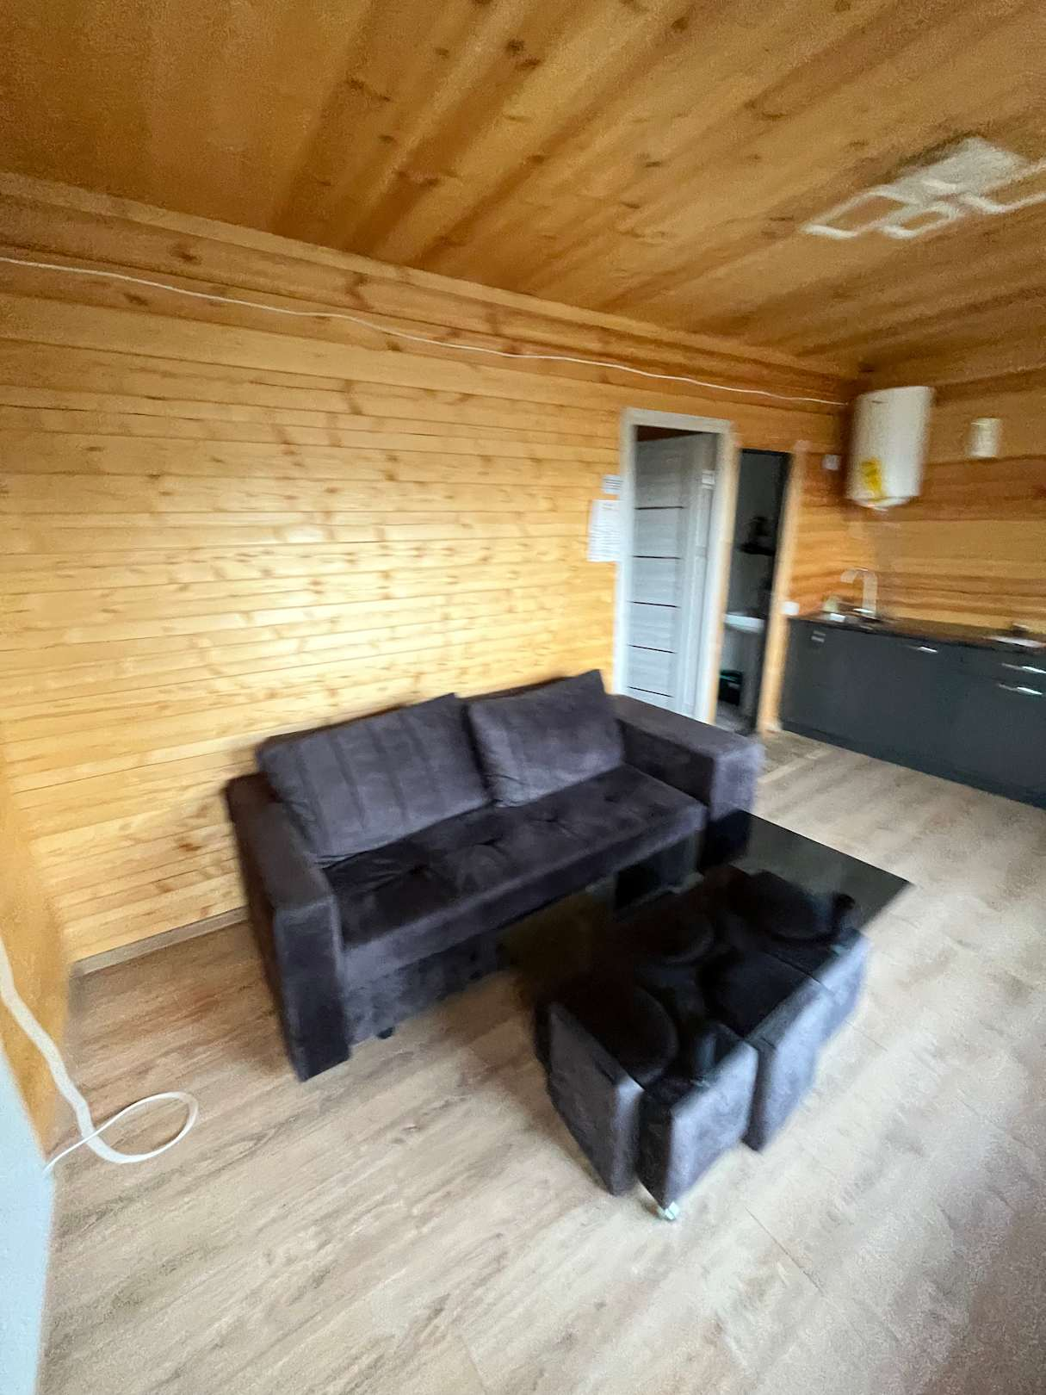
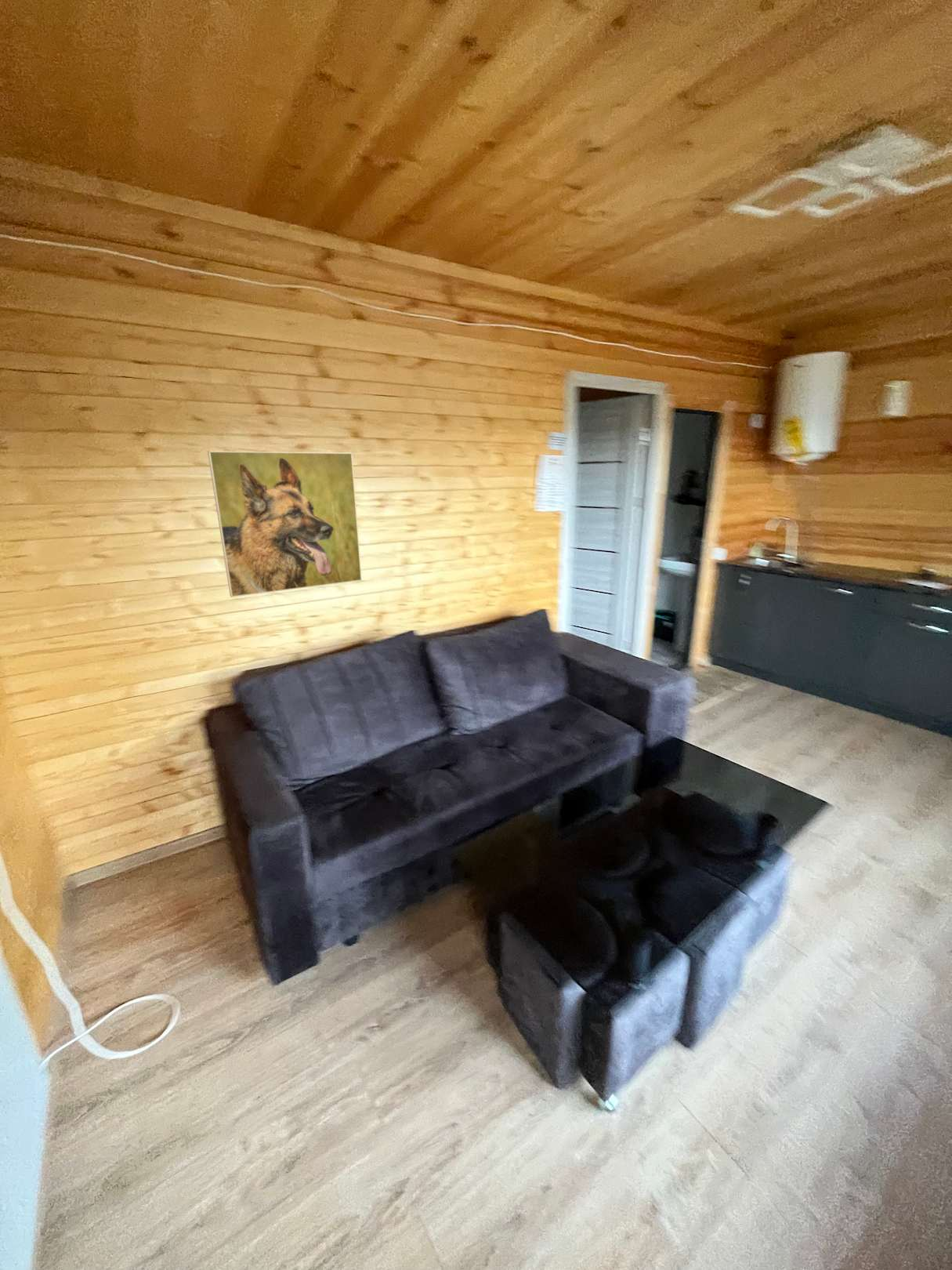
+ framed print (292, 522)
